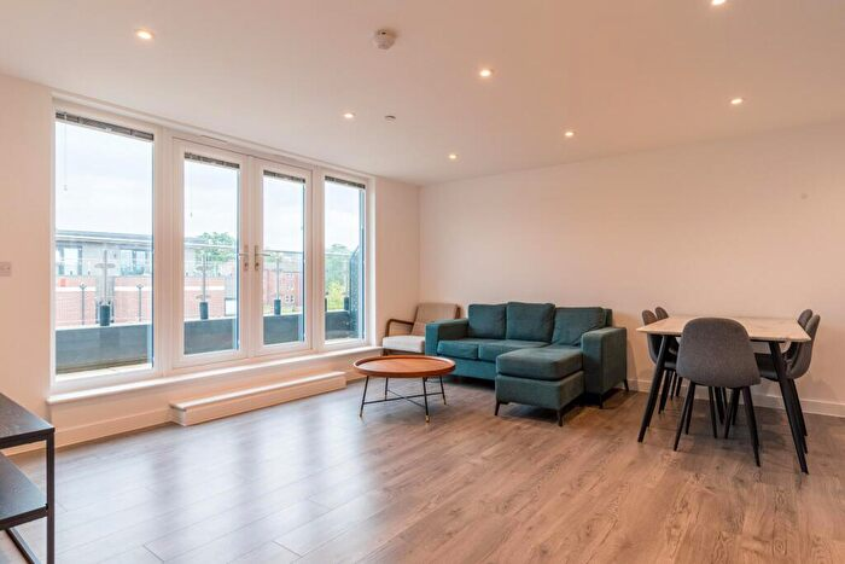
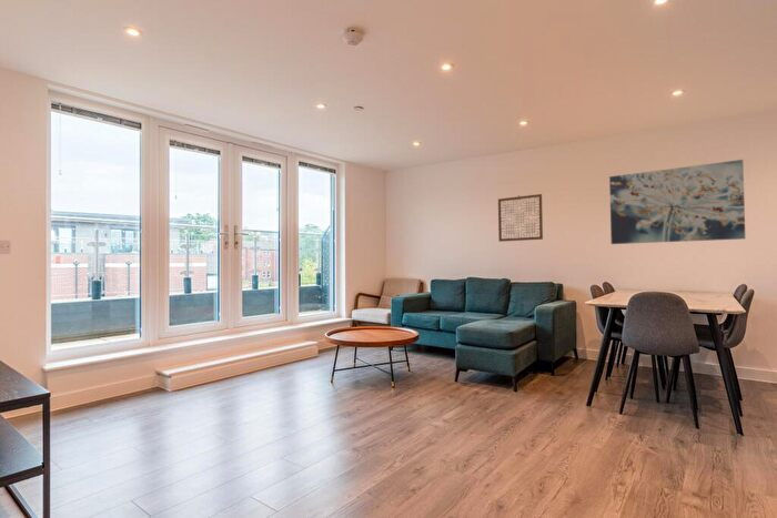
+ wall art (519, 216)
+ wall art (672, 205)
